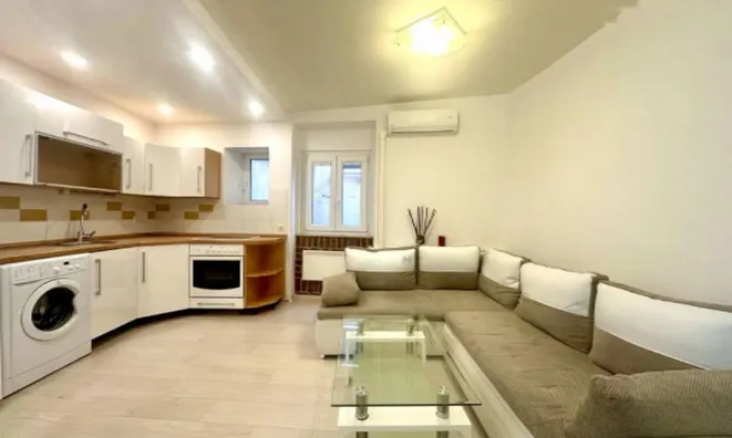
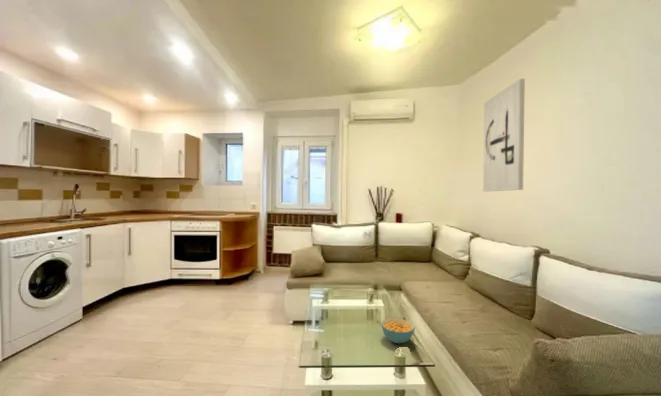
+ wall art (501, 141)
+ cereal bowl (397, 332)
